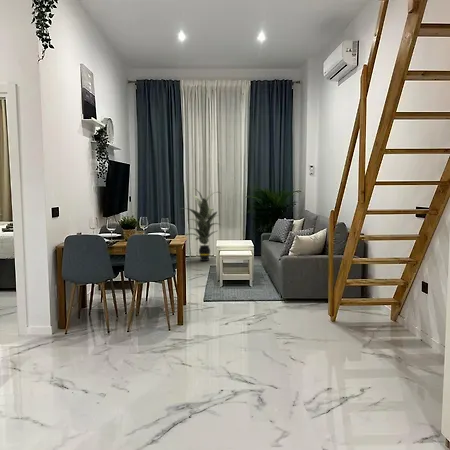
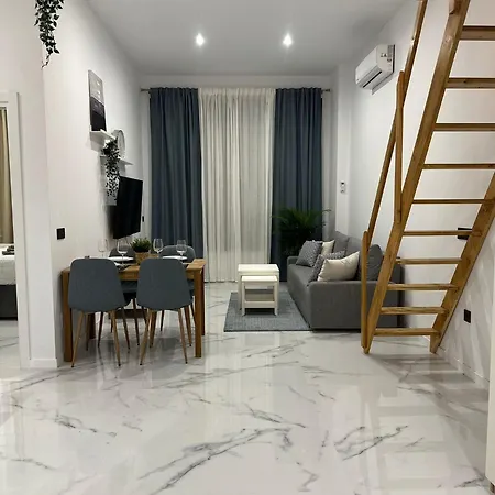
- indoor plant (201, 224)
